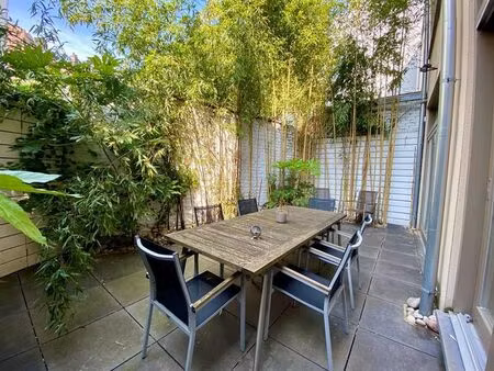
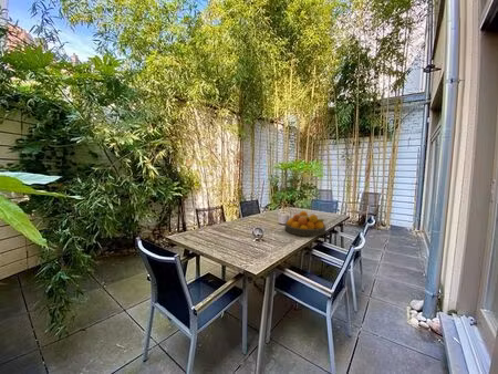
+ fruit bowl (304, 221)
